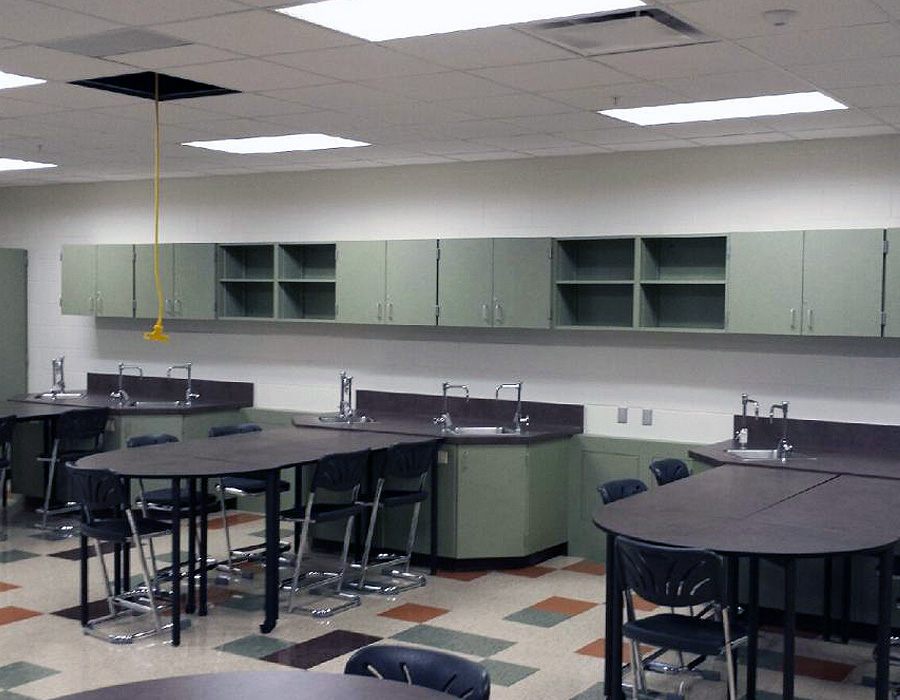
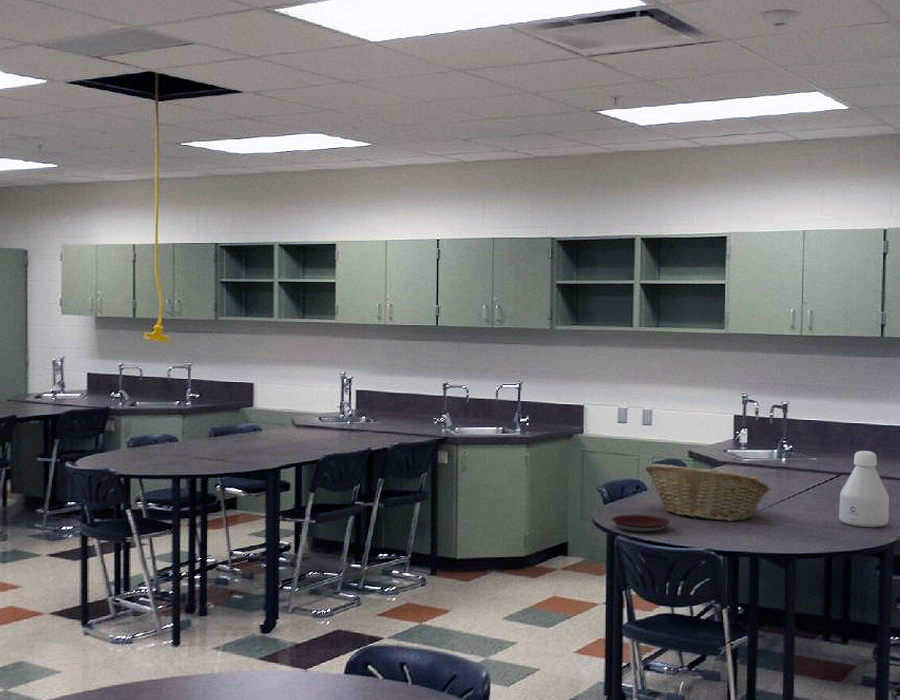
+ fruit basket (706, 488)
+ bottle (864, 487)
+ plate (640, 524)
